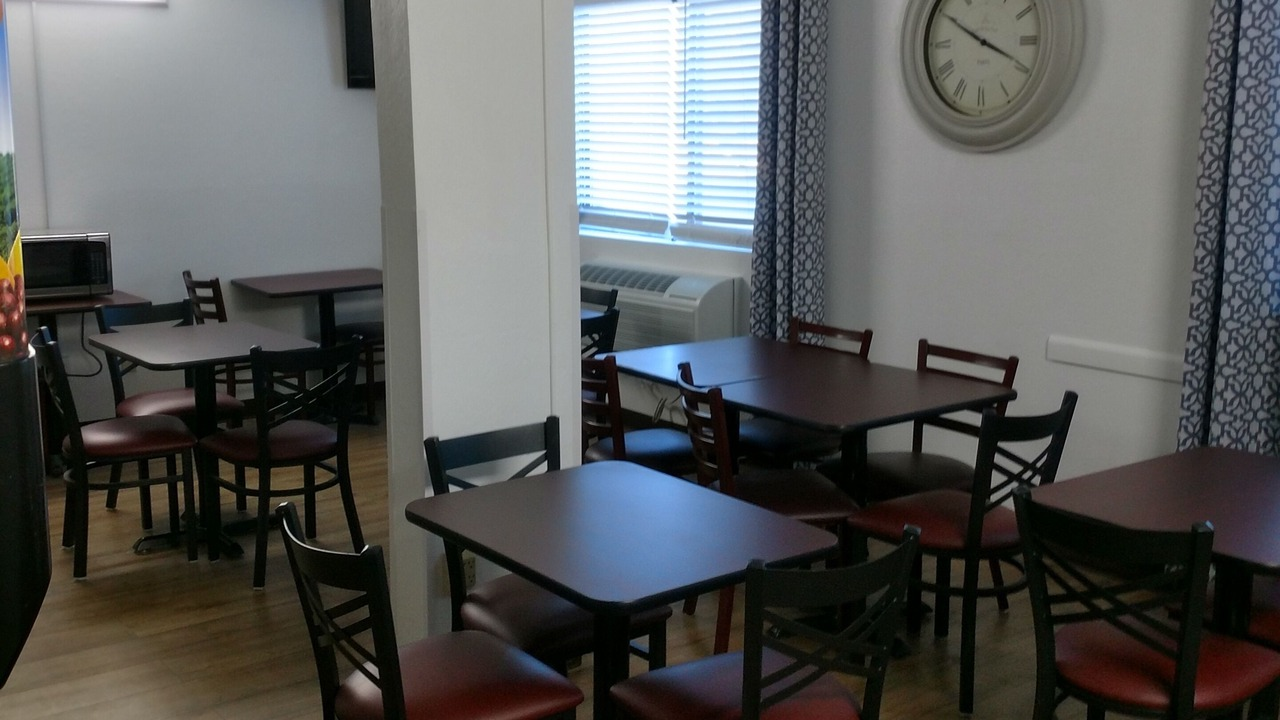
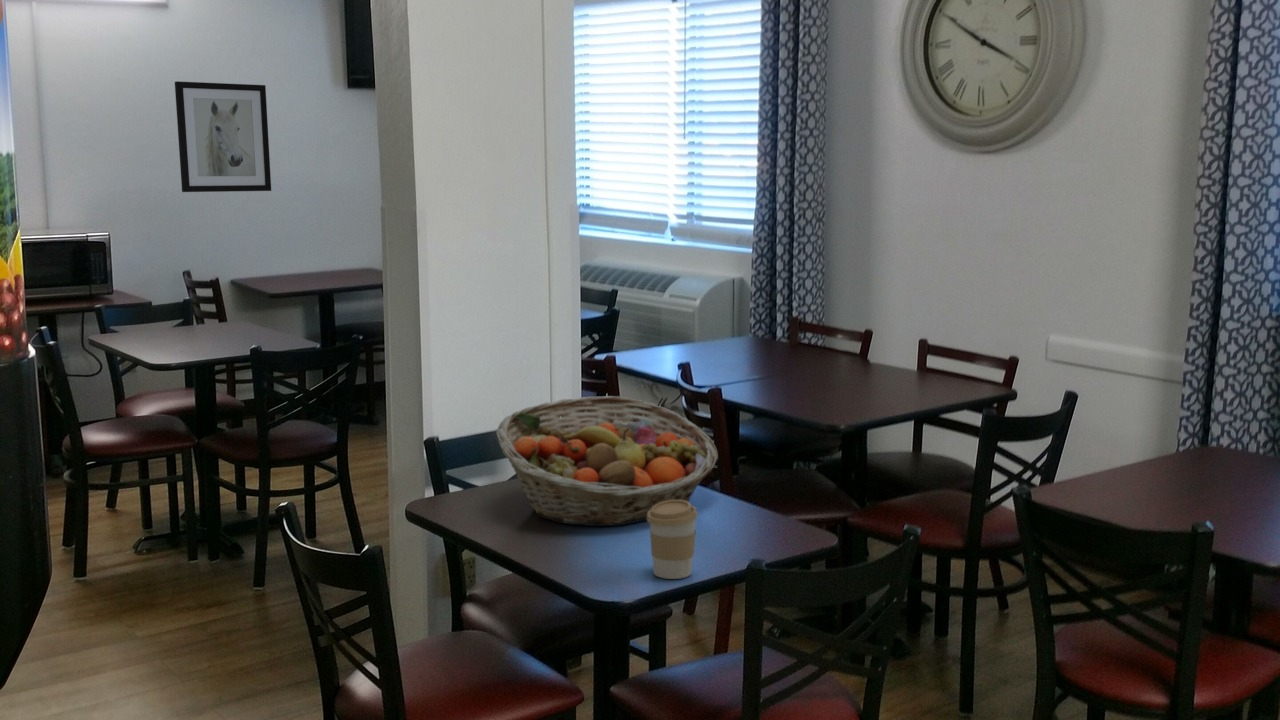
+ fruit basket (607, 458)
+ wall art (224, 137)
+ coffee cup (672, 538)
